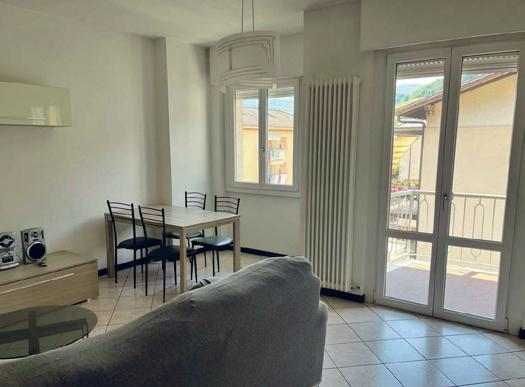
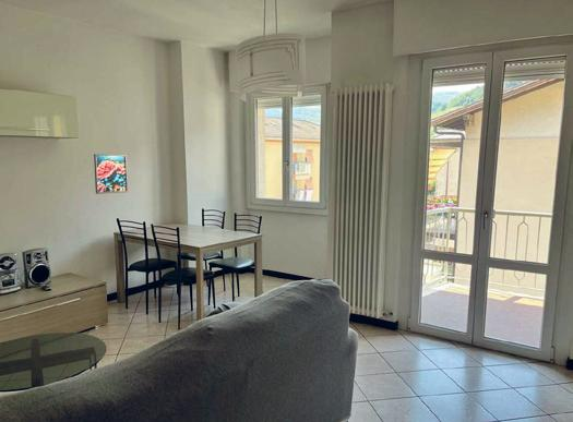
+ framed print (111, 173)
